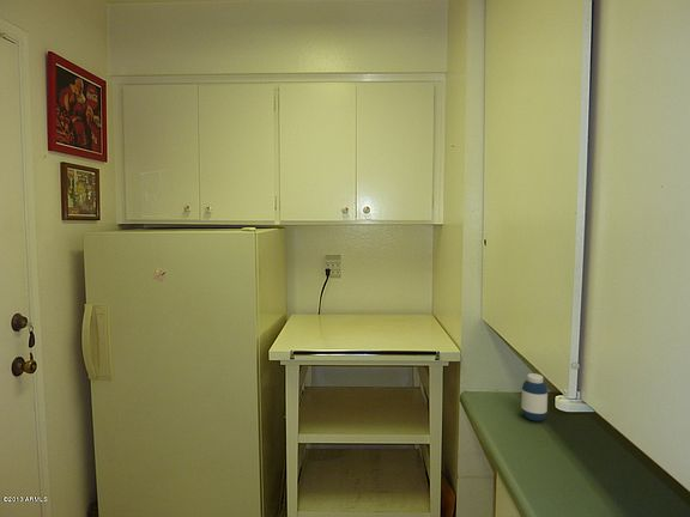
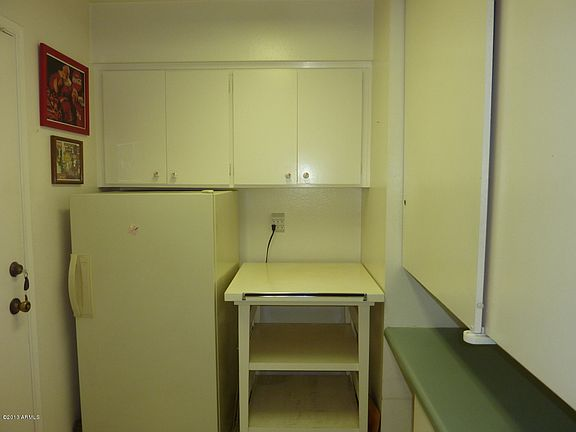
- medicine bottle (534, 396)
